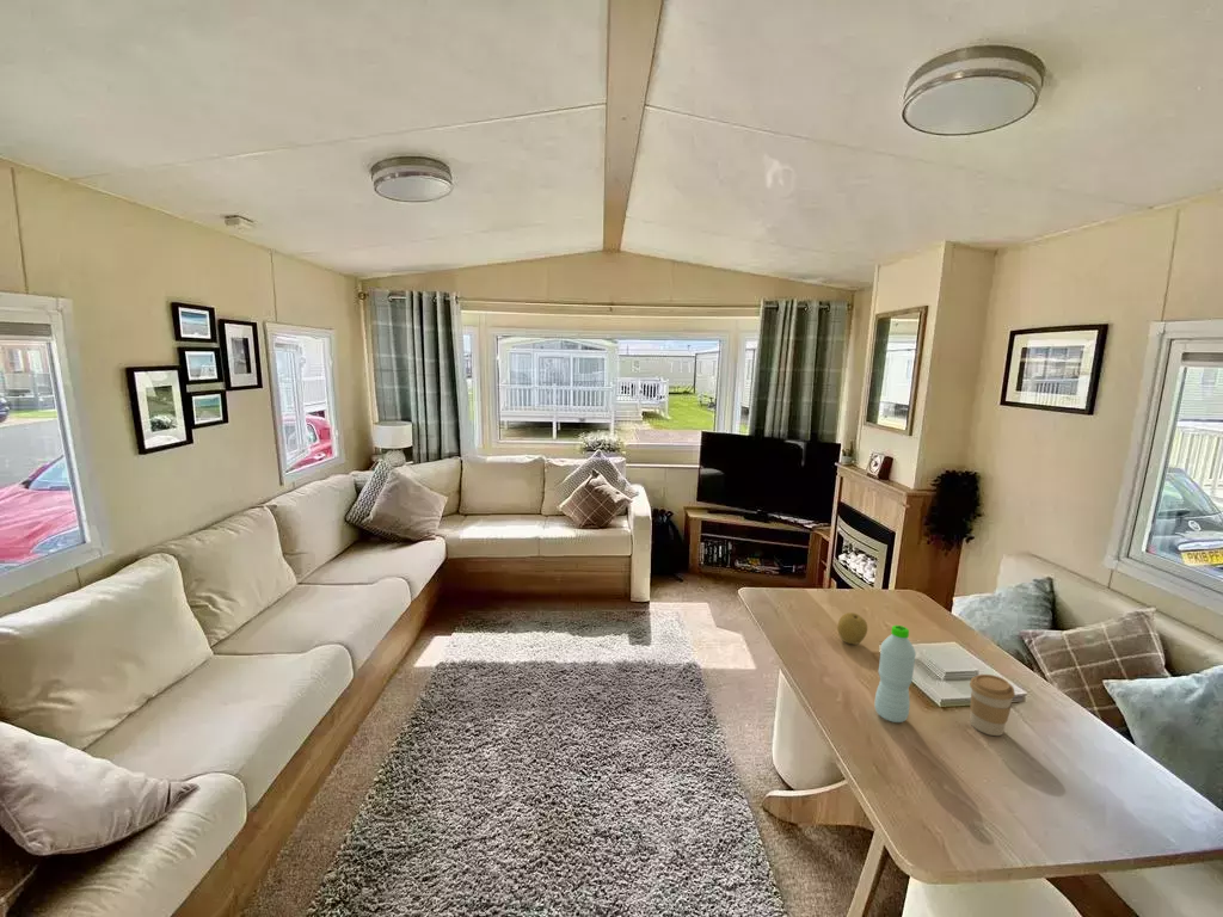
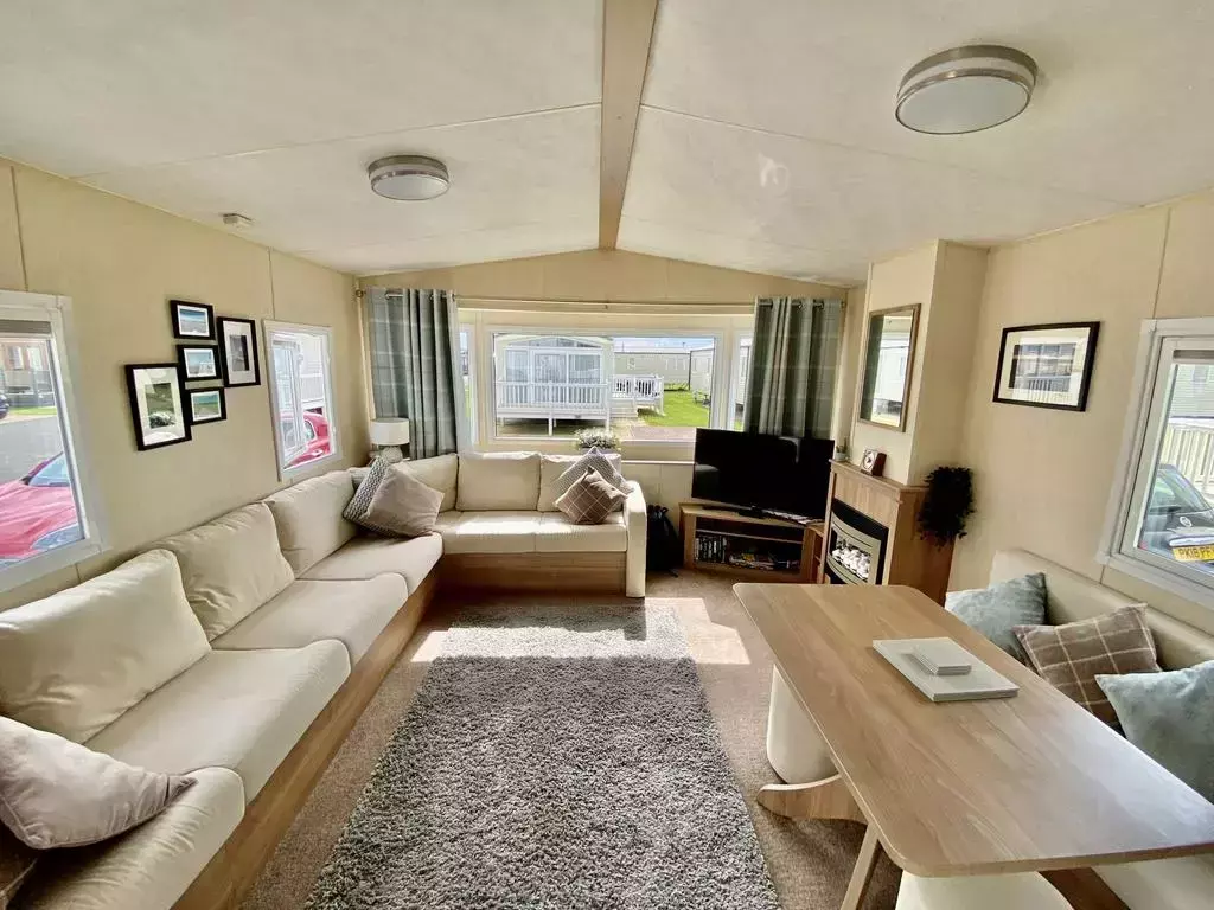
- coffee cup (989, 703)
- water bottle (895, 672)
- fruit (852, 628)
